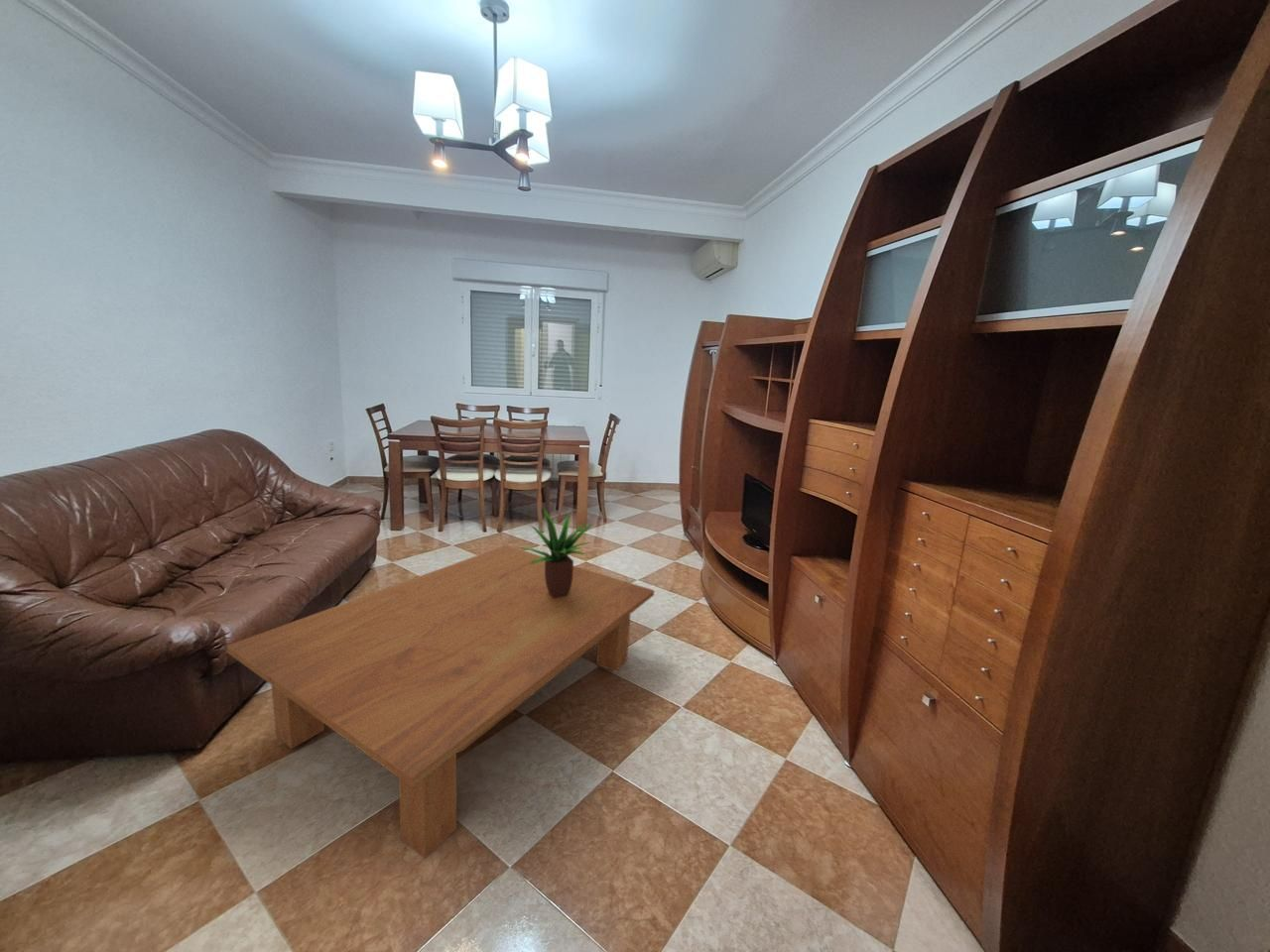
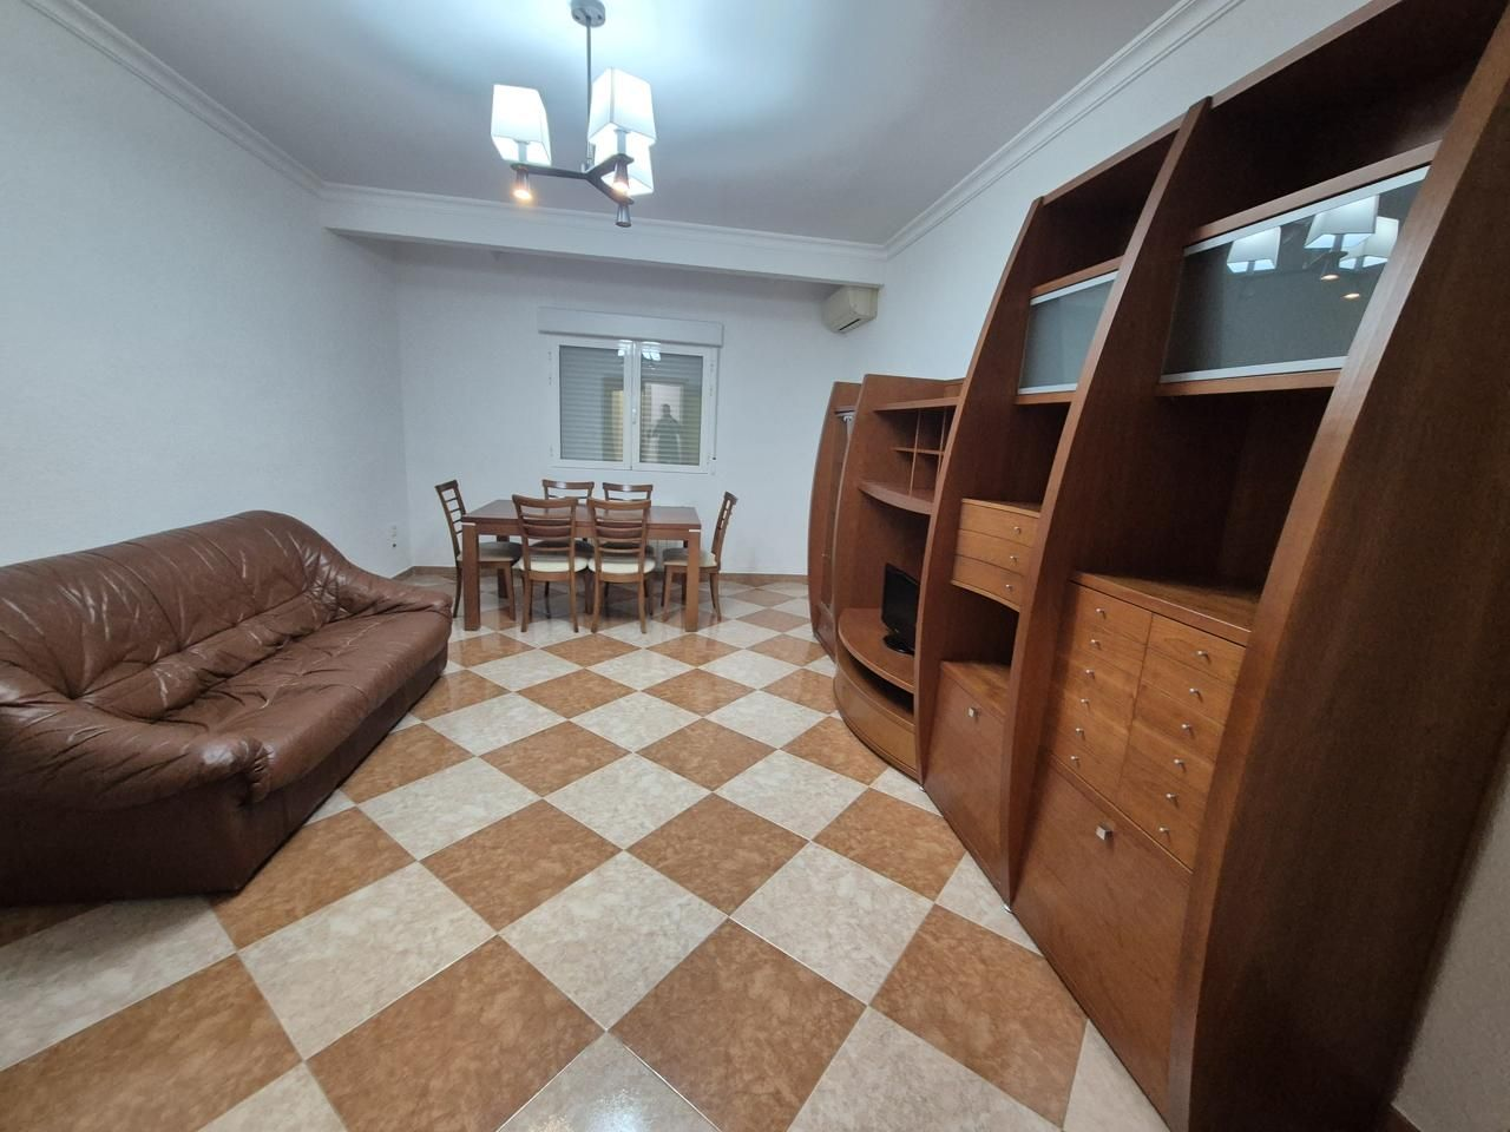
- coffee table (477, 654)
- potted plant (556, 554)
